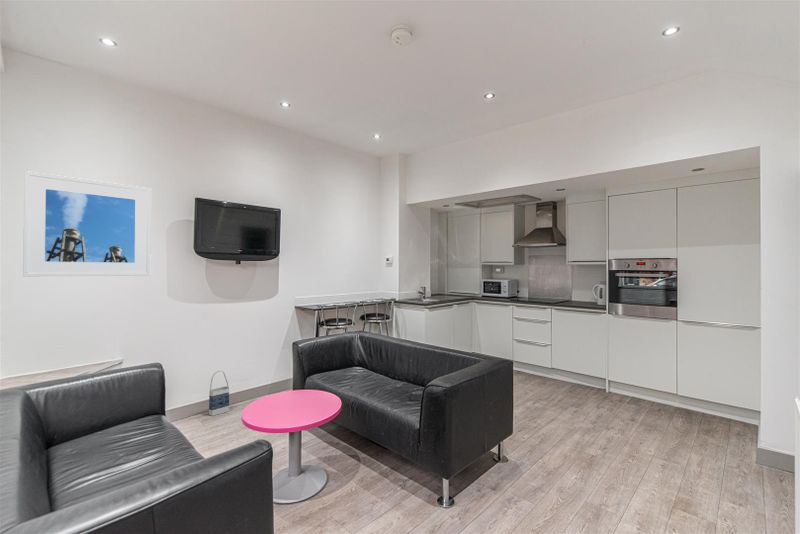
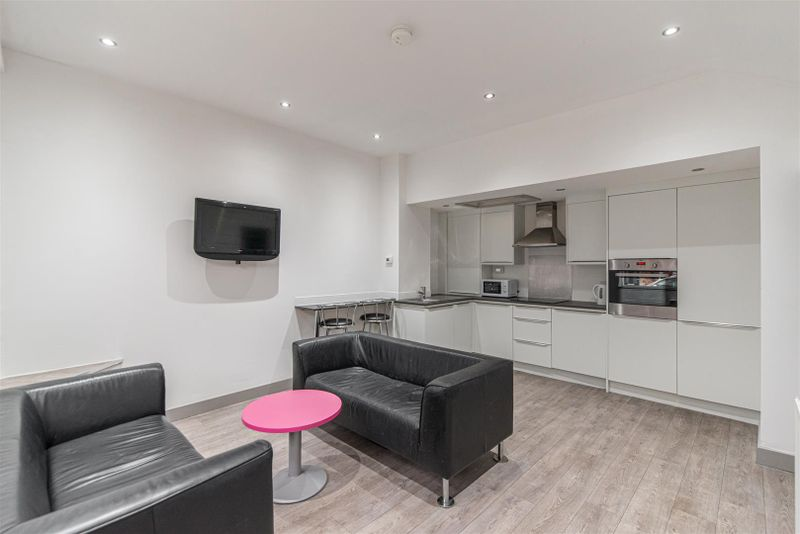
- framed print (93, 228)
- bag (219, 391)
